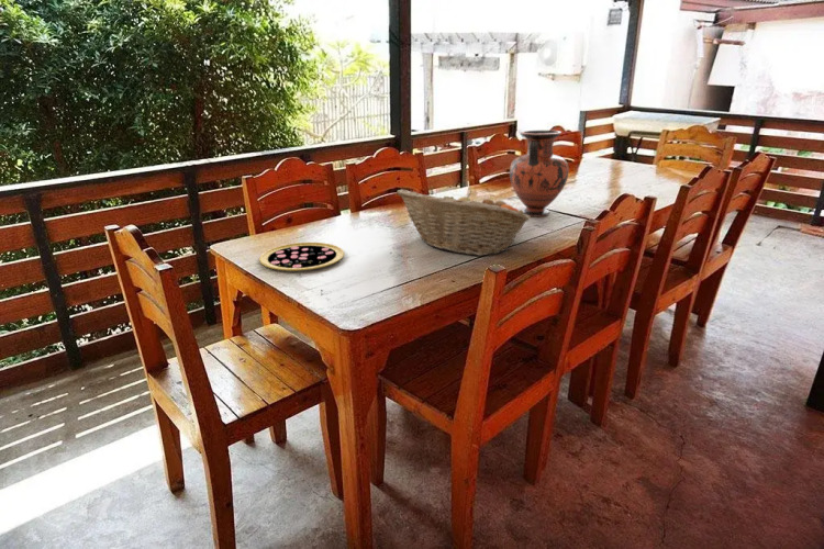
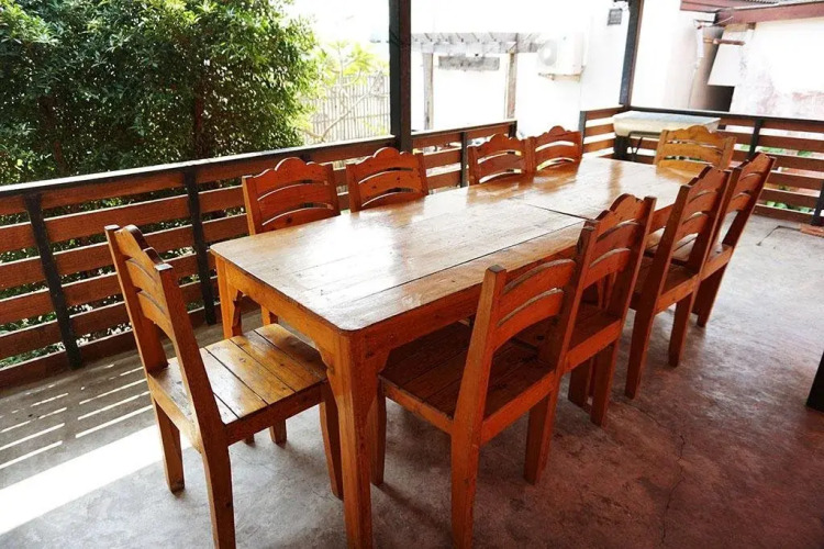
- vase (538, 173)
- fruit basket (461, 214)
- pizza (302, 256)
